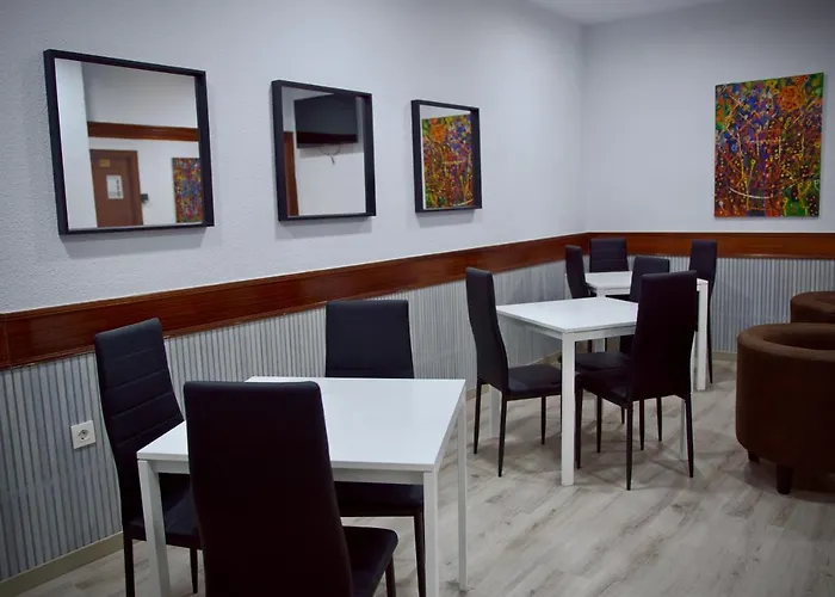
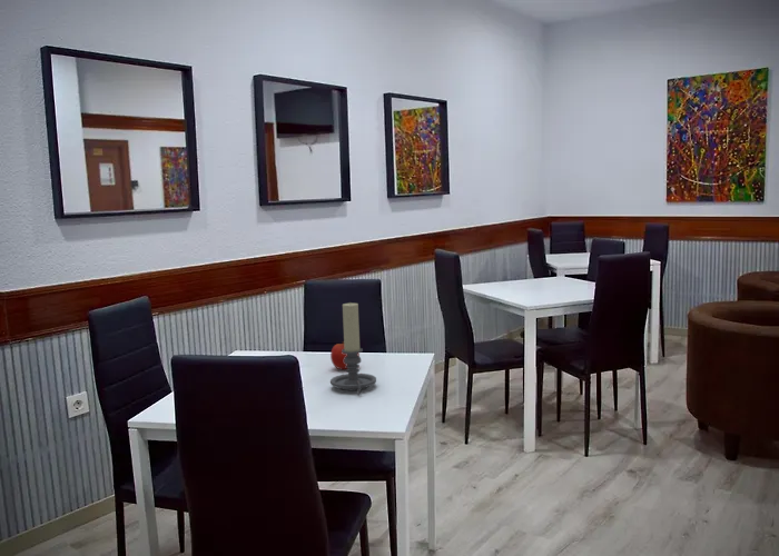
+ candle holder (352, 346)
+ apple (344, 354)
